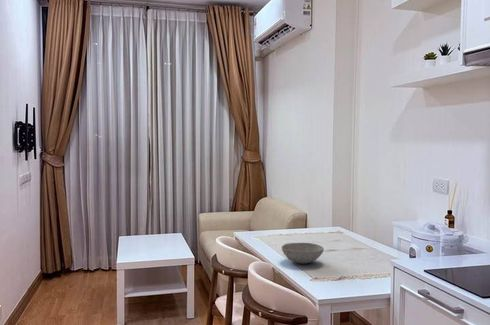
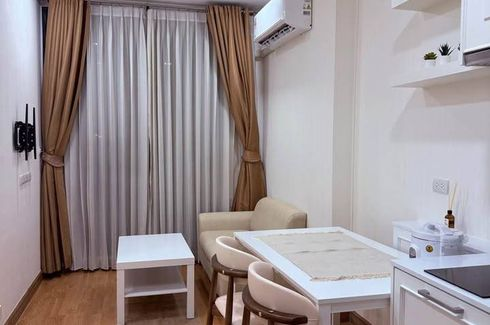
- bowl (302, 254)
